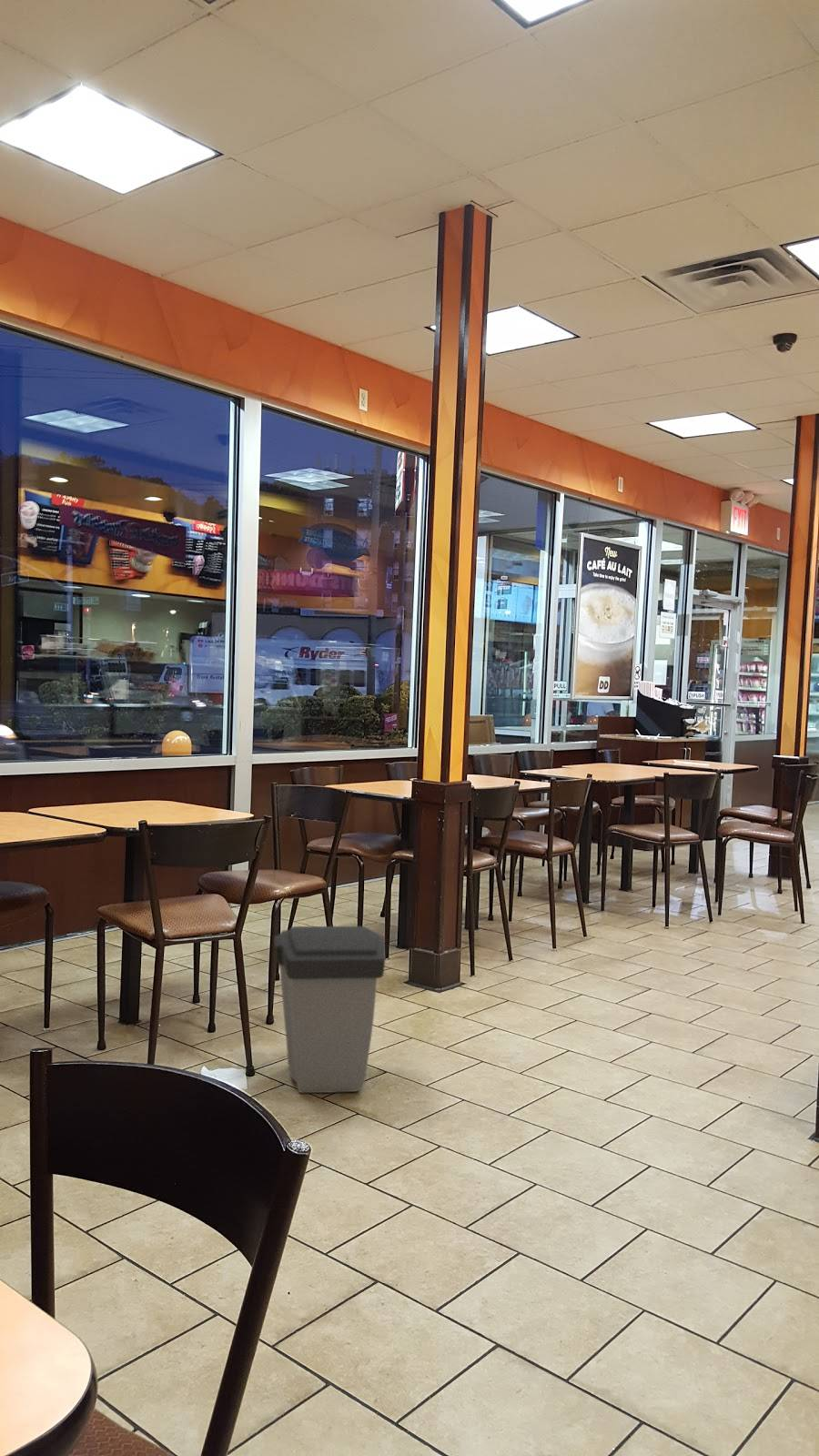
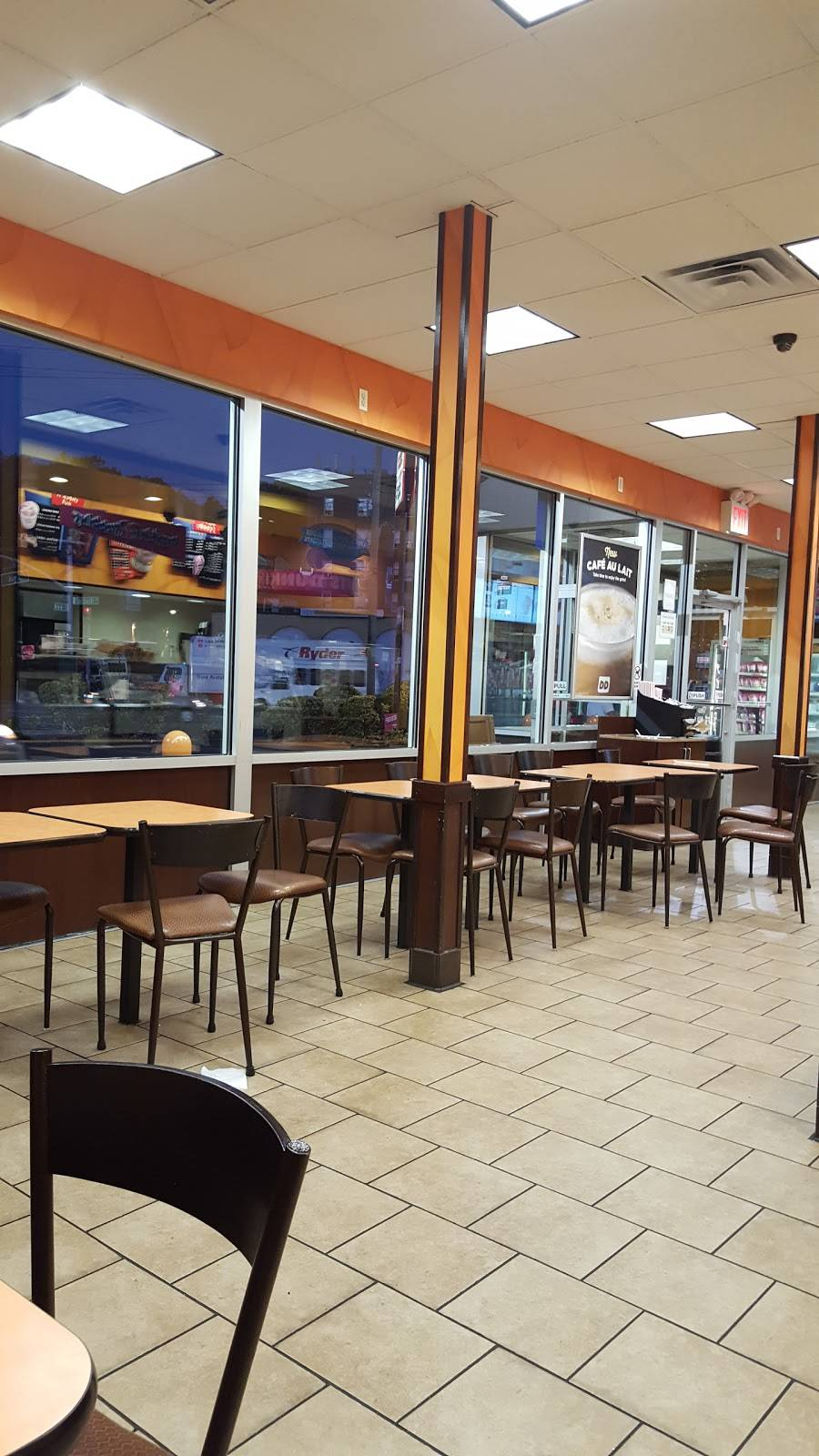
- trash can (327, 1006)
